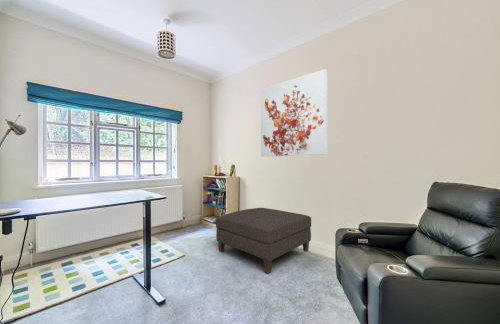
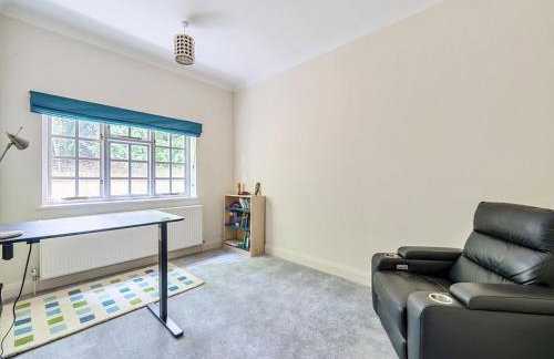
- ottoman (263, 231)
- wall art (290, 118)
